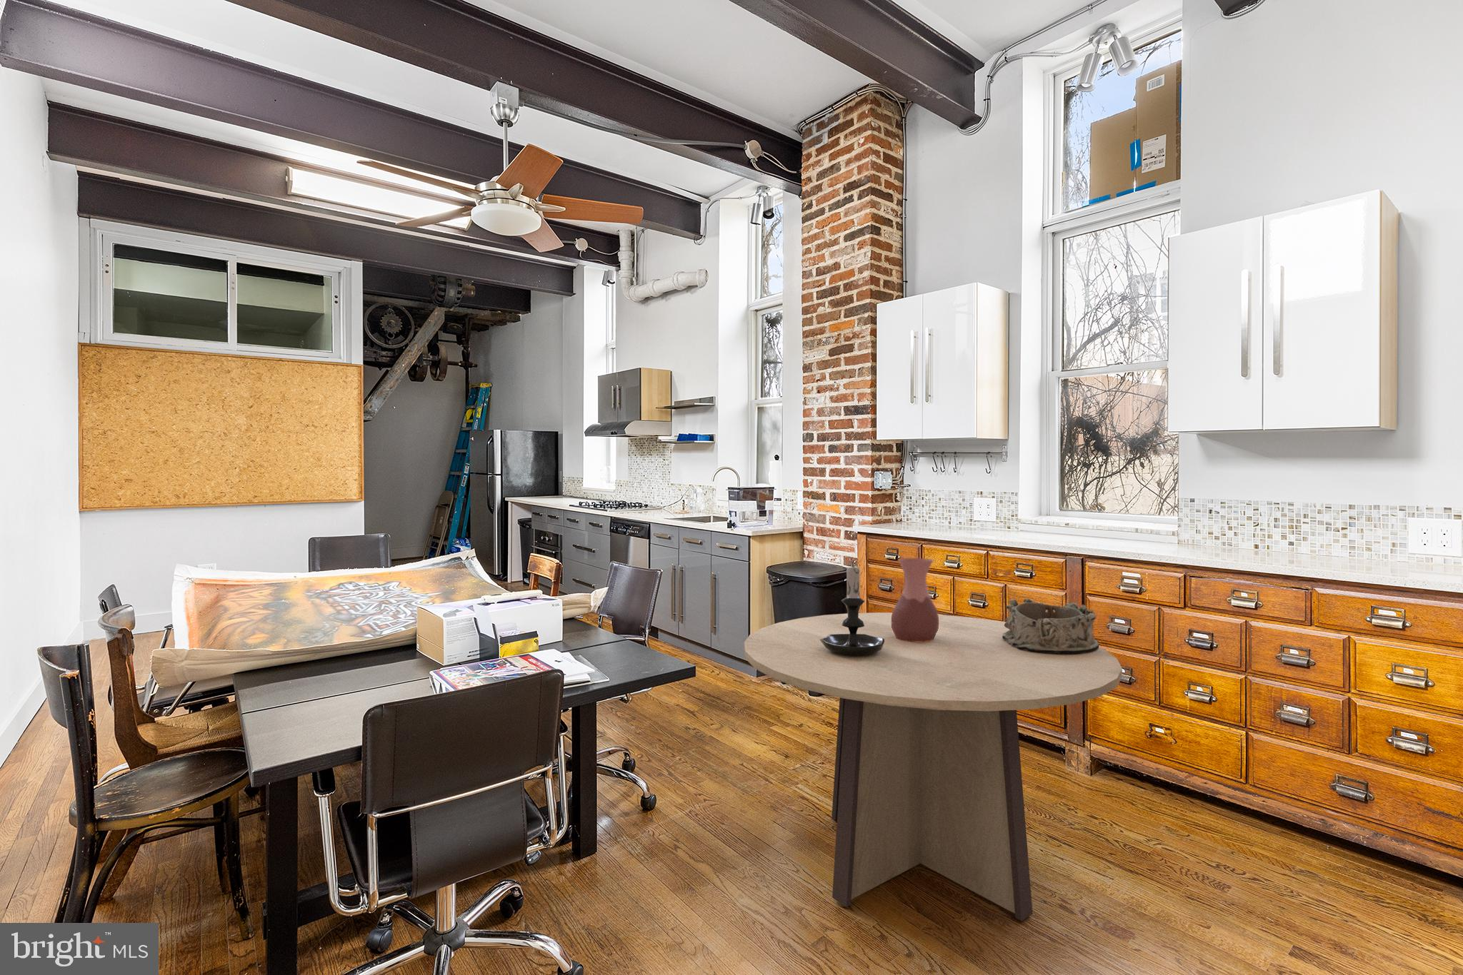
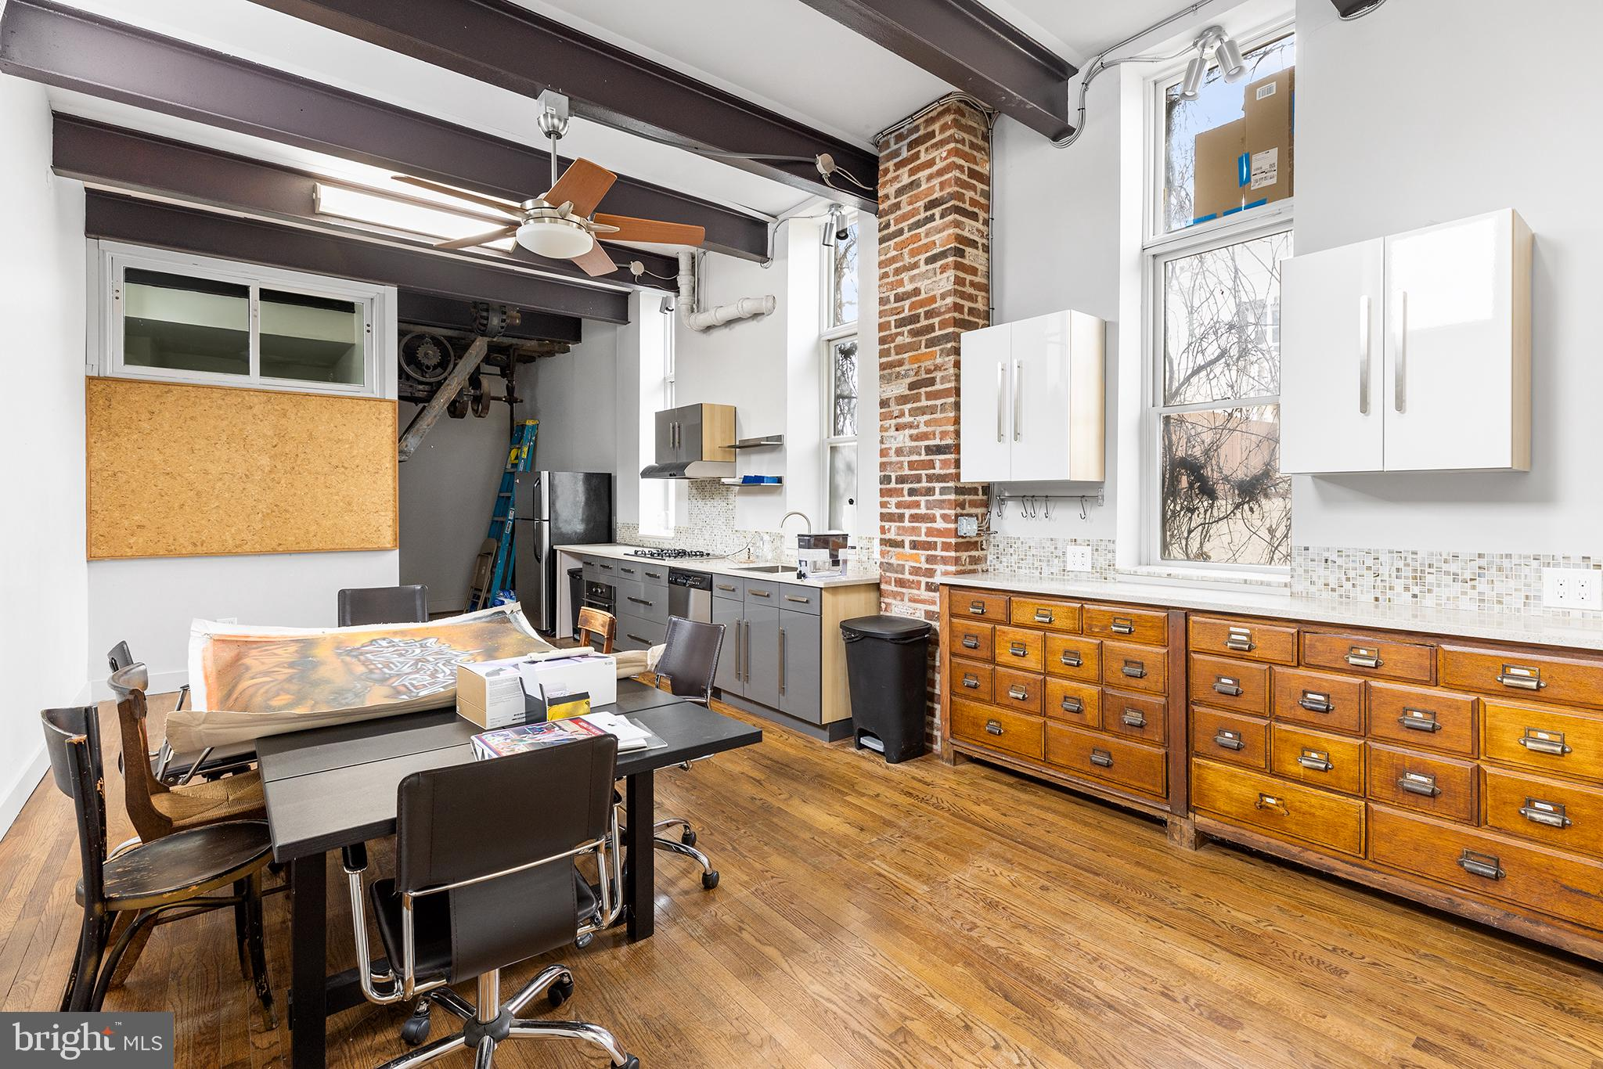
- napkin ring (1048, 624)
- candle holder (853, 605)
- vase (914, 598)
- dining table (920, 753)
